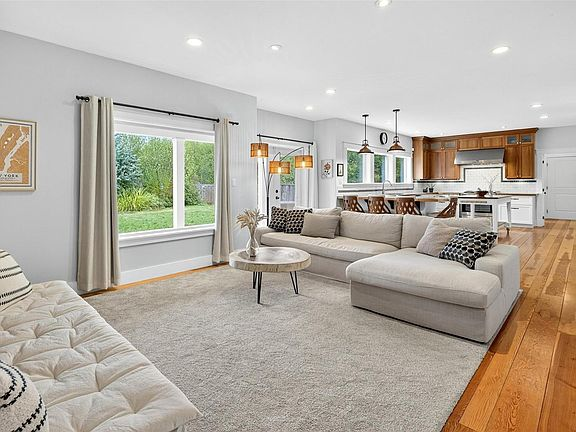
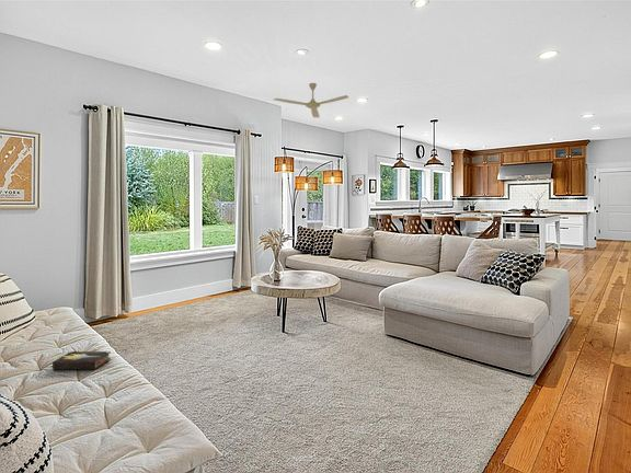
+ hardback book (82, 359)
+ ceiling fan (311, 99)
